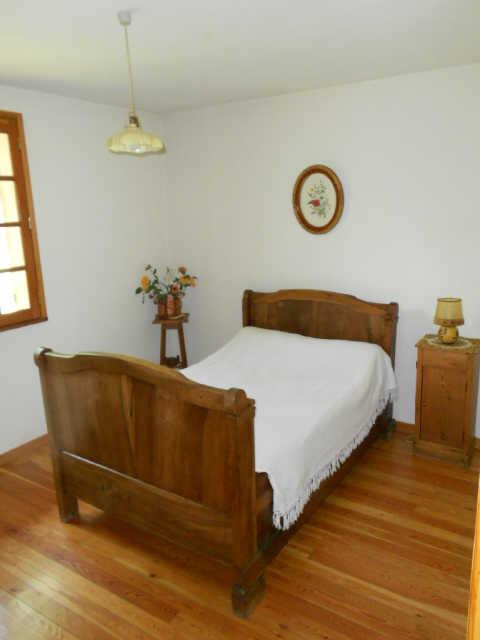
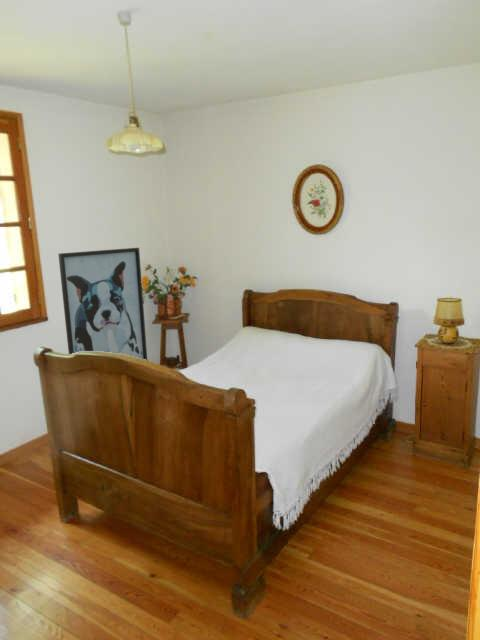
+ wall art (107, 315)
